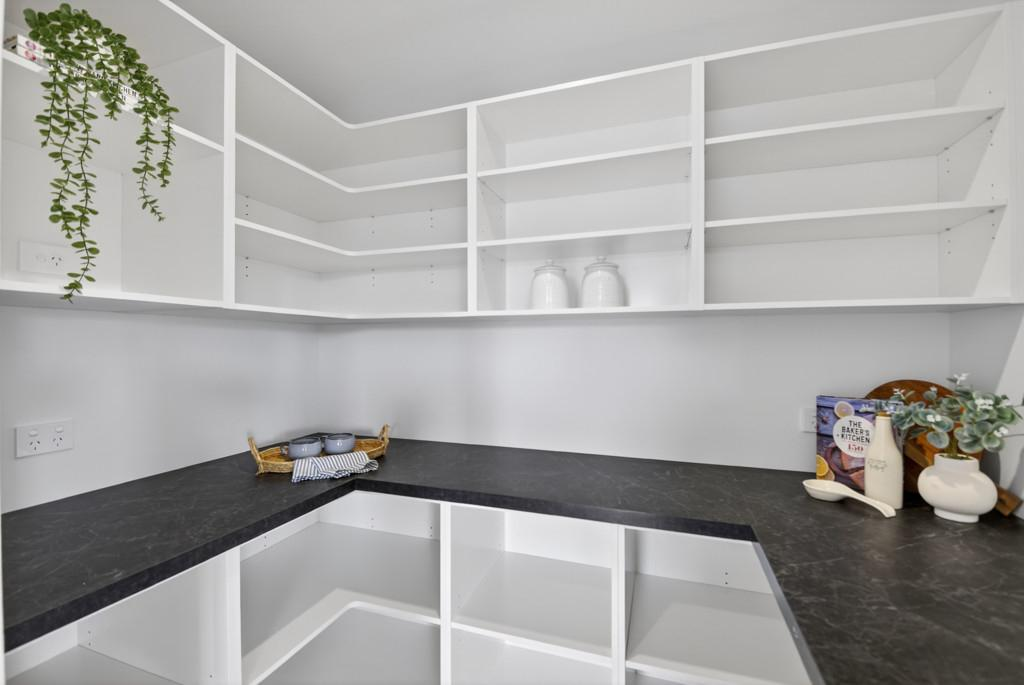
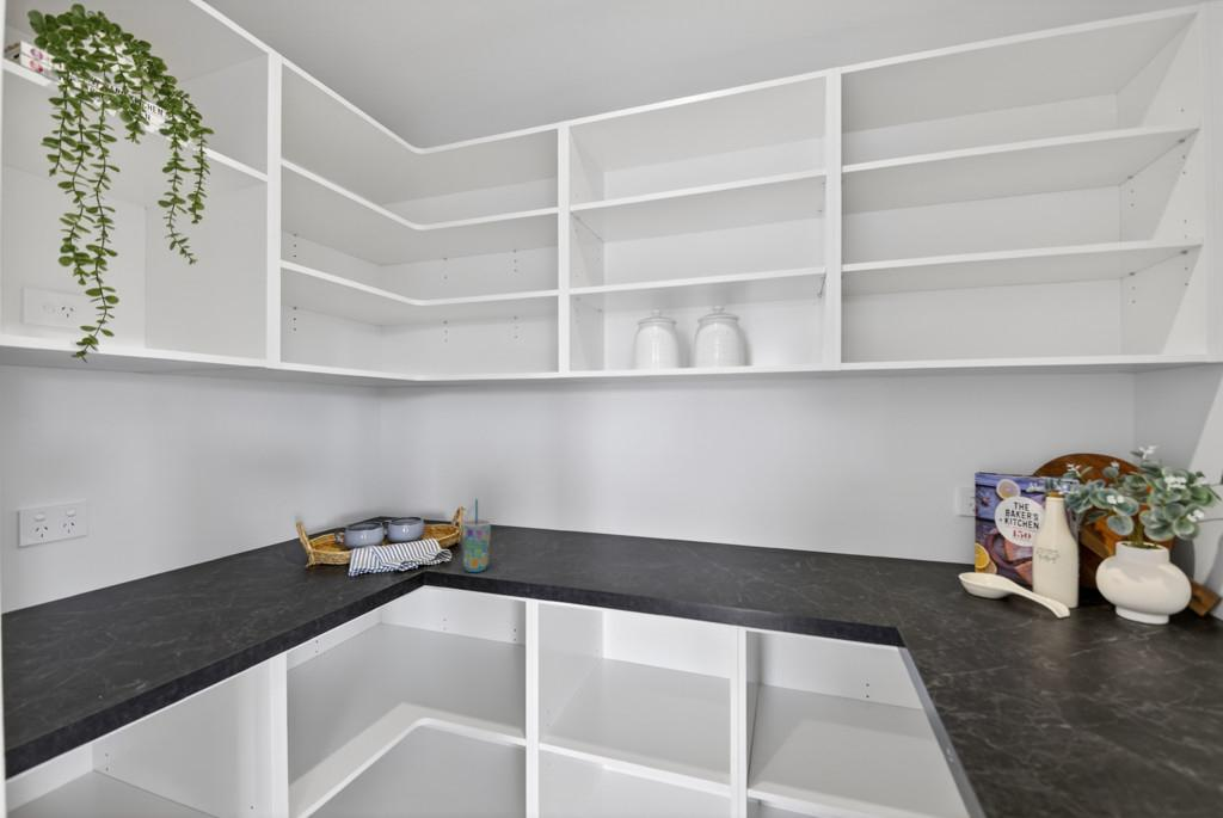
+ cup (475, 534)
